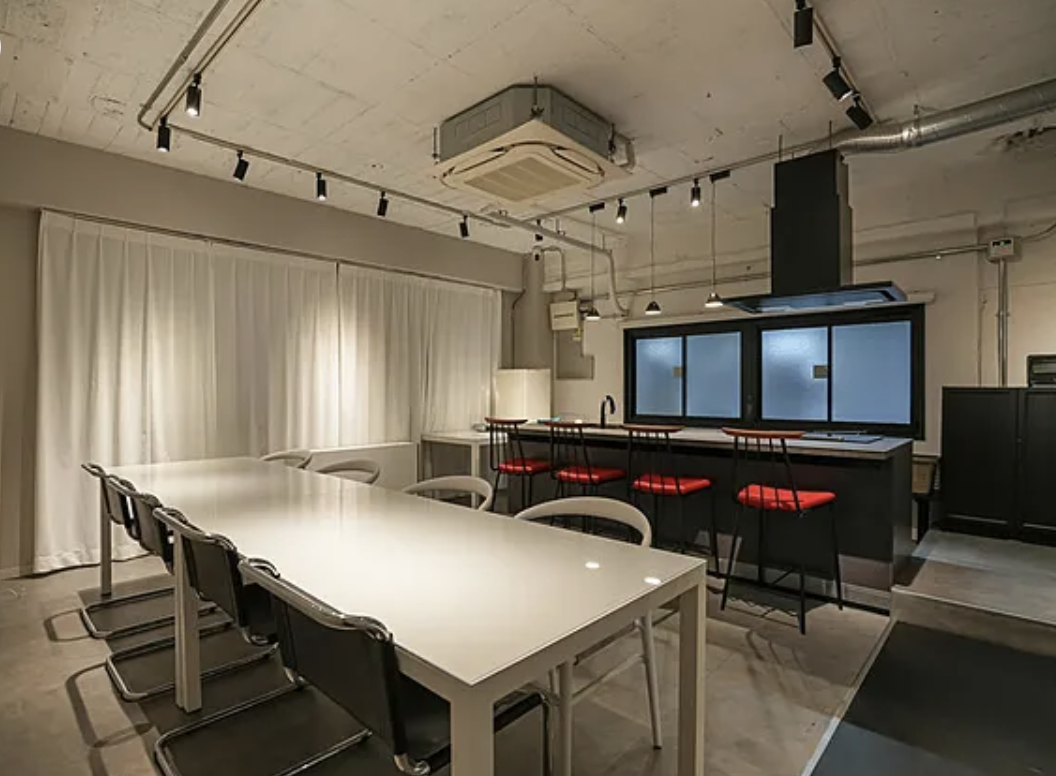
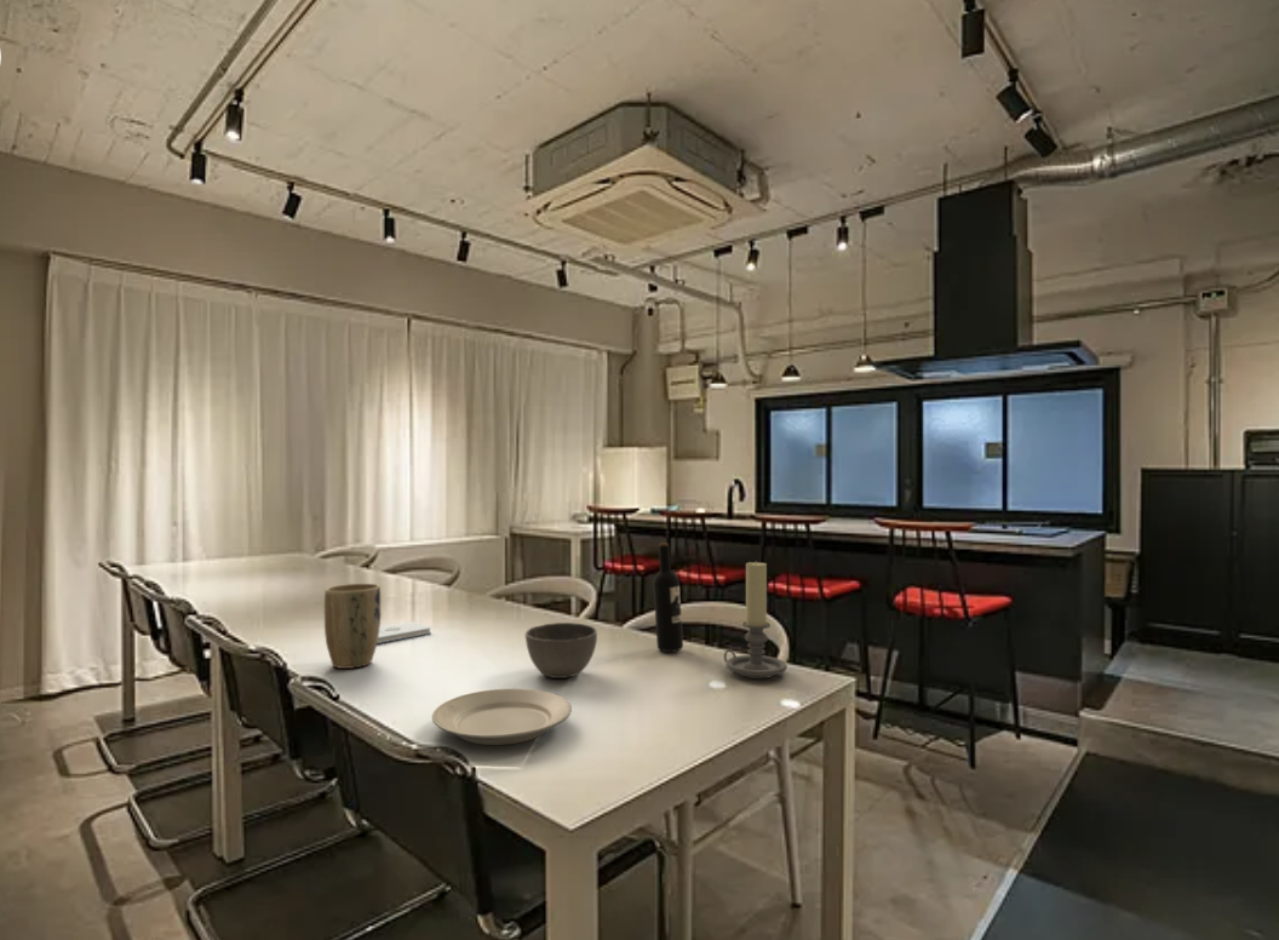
+ wine bottle (667, 596)
+ notepad (390, 632)
+ plant pot (352, 625)
+ candle holder (751, 615)
+ bowl (561, 652)
+ plate (503, 718)
